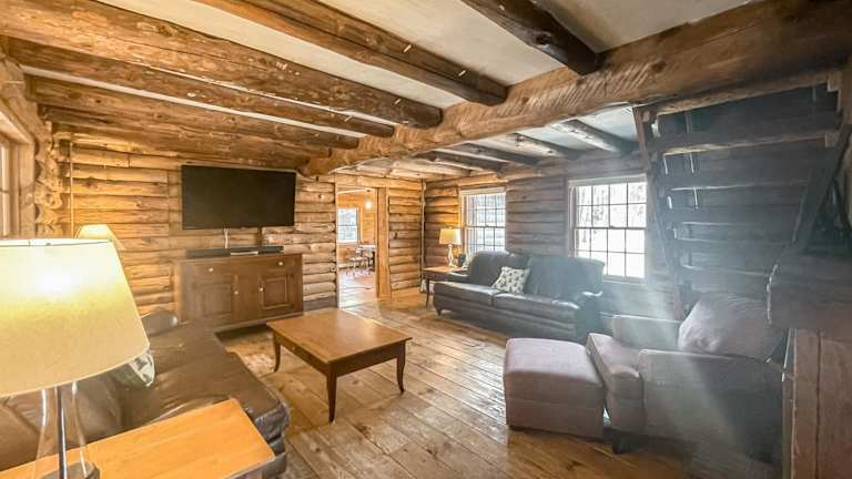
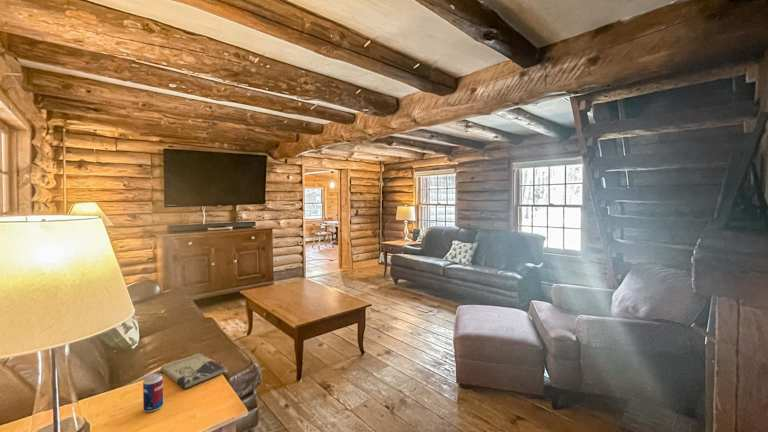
+ book (192, 369)
+ beverage can (153, 392)
